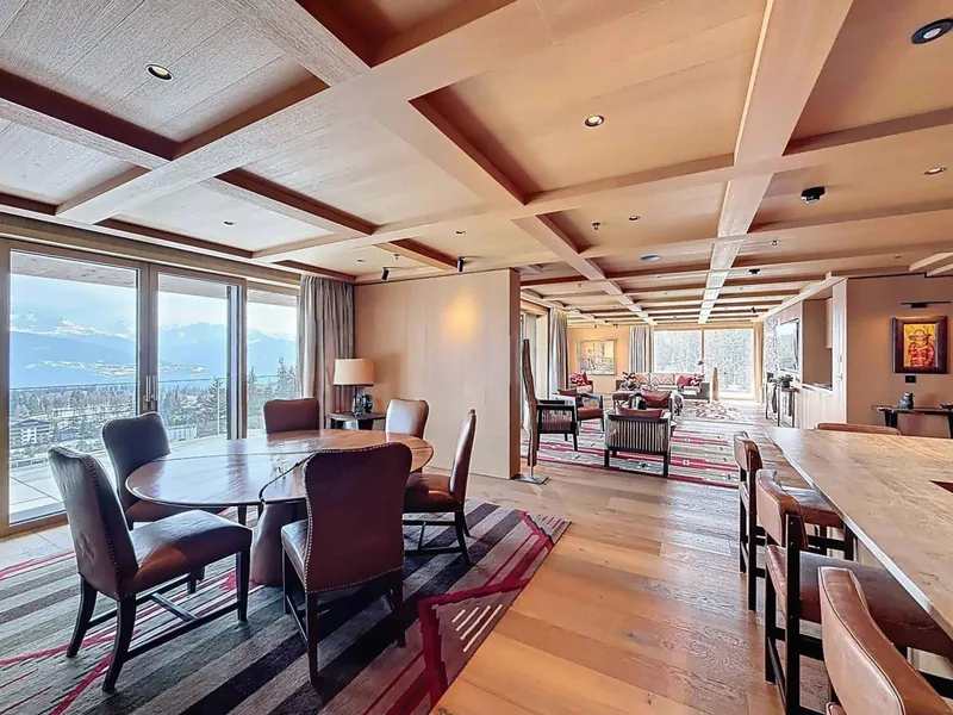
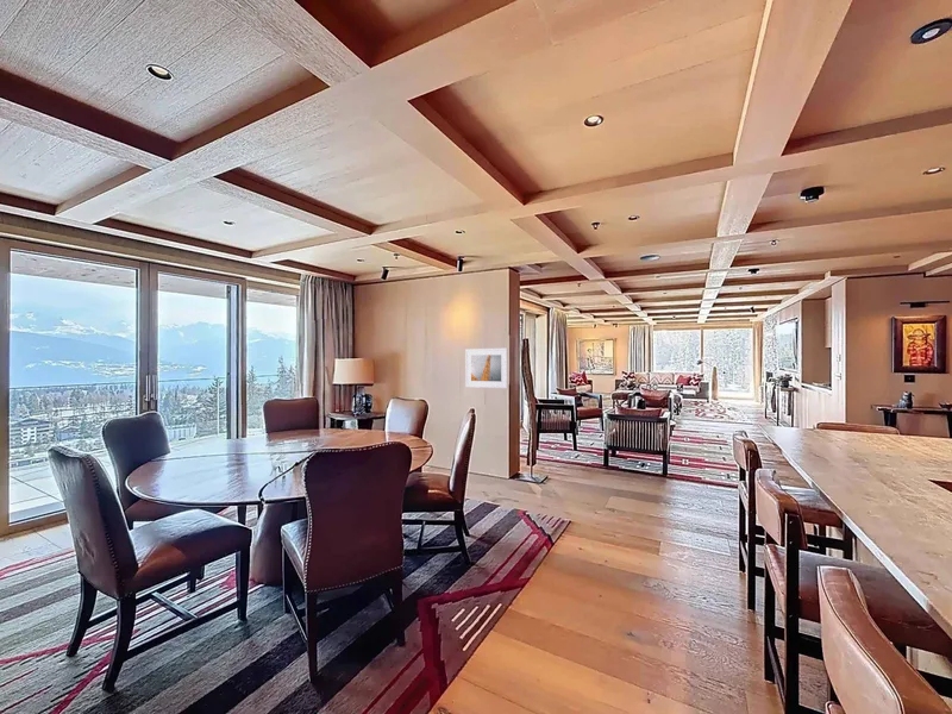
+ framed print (486, 368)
